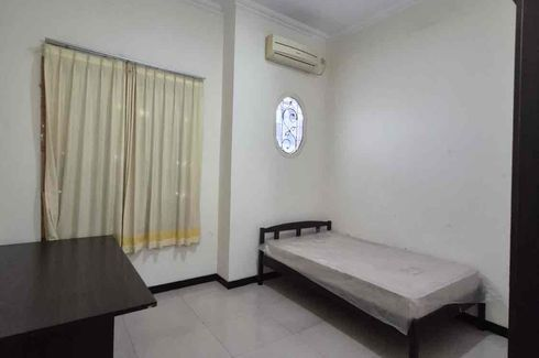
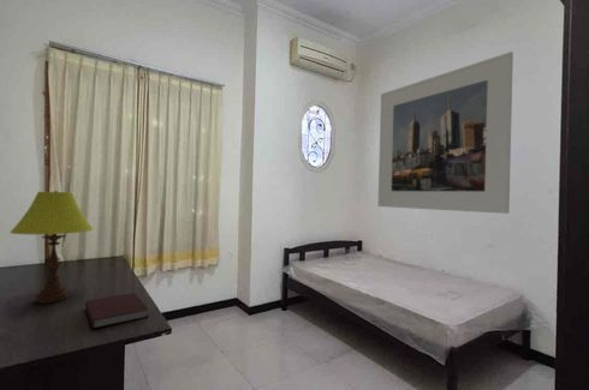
+ table lamp (53, 245)
+ notebook (115, 308)
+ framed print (433, 143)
